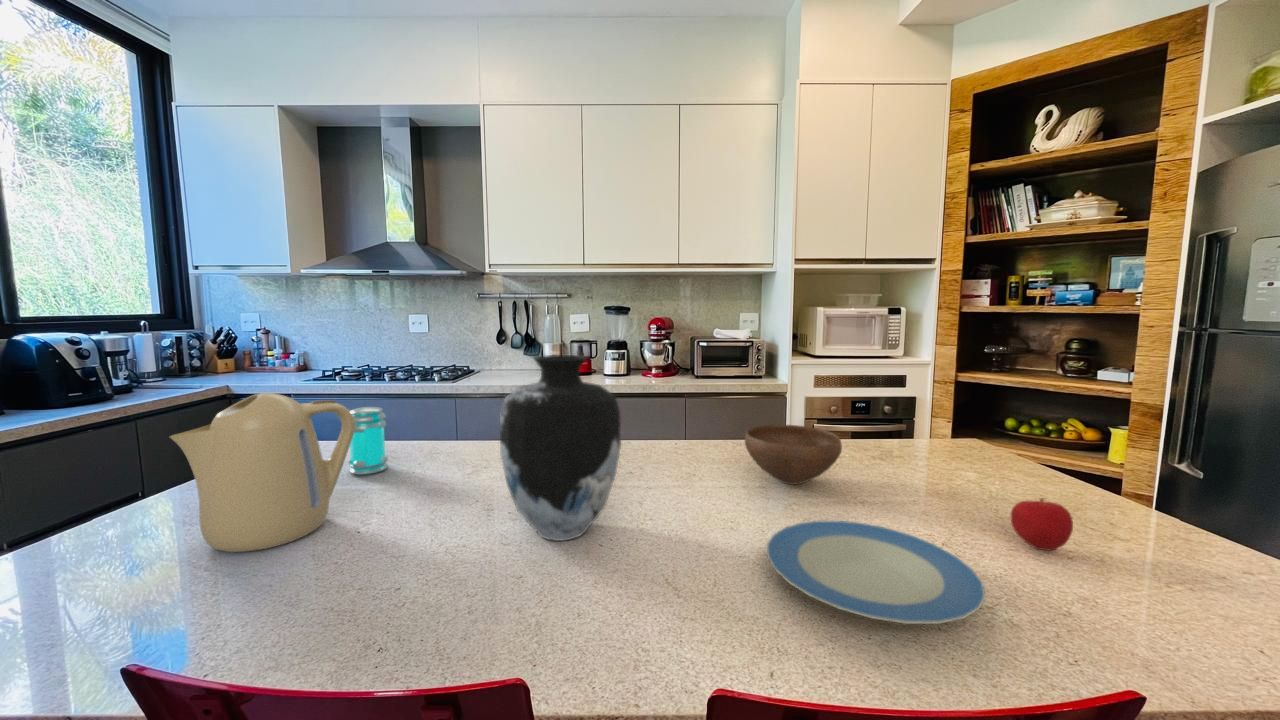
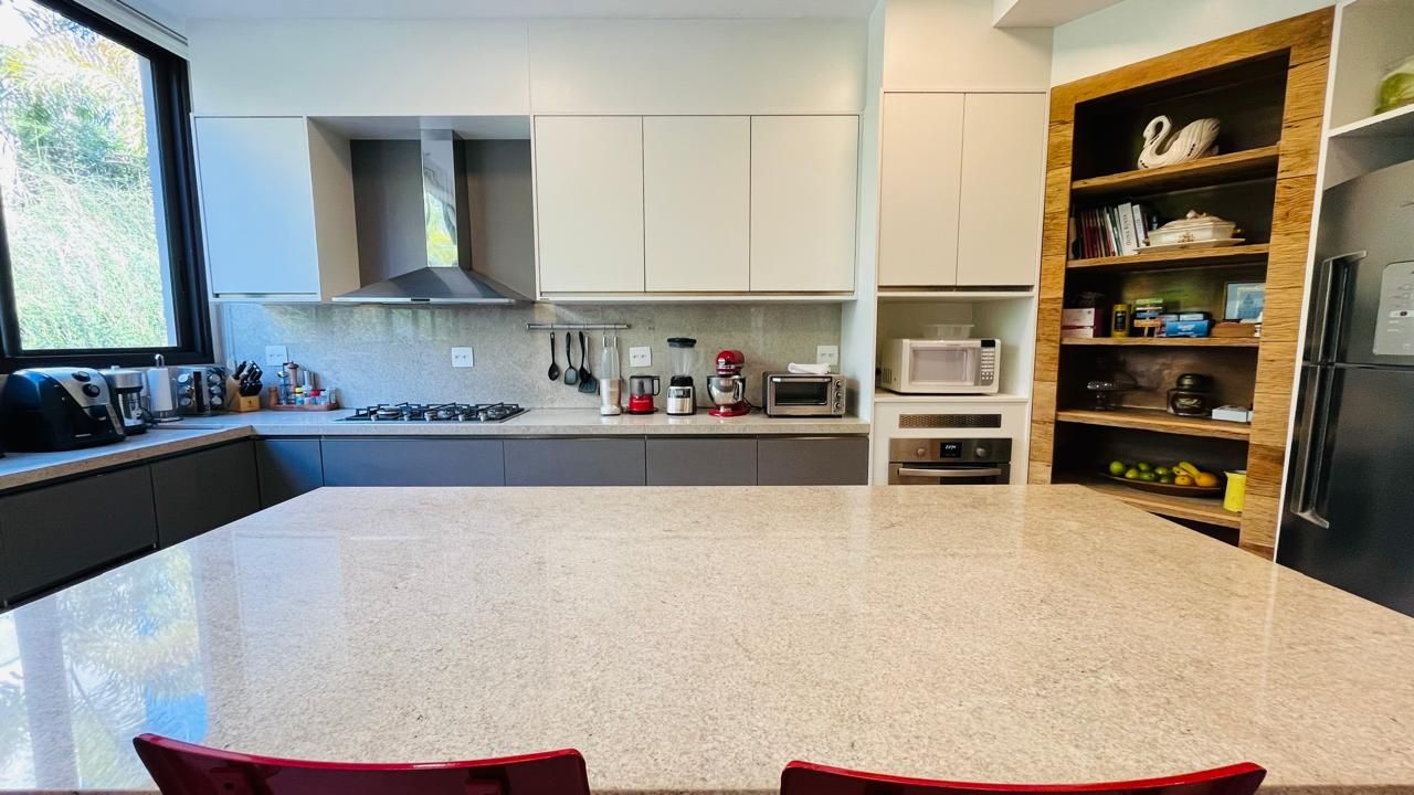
- plate (866, 572)
- jar (367, 438)
- apple (1040, 523)
- bowl (791, 458)
- vase (561, 445)
- kettle (273, 462)
